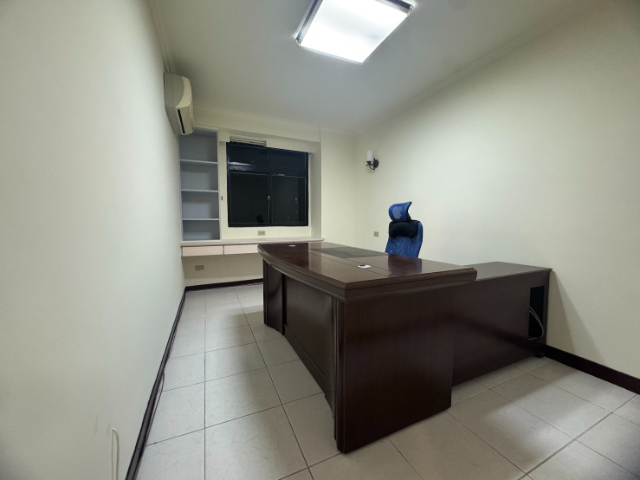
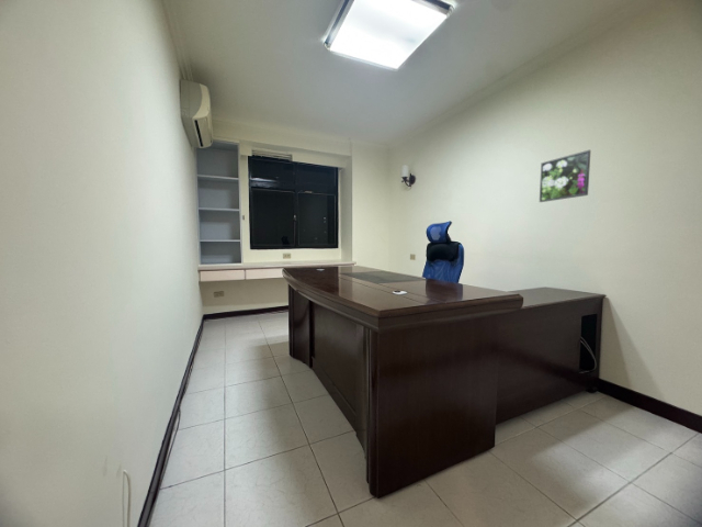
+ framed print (563, 178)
